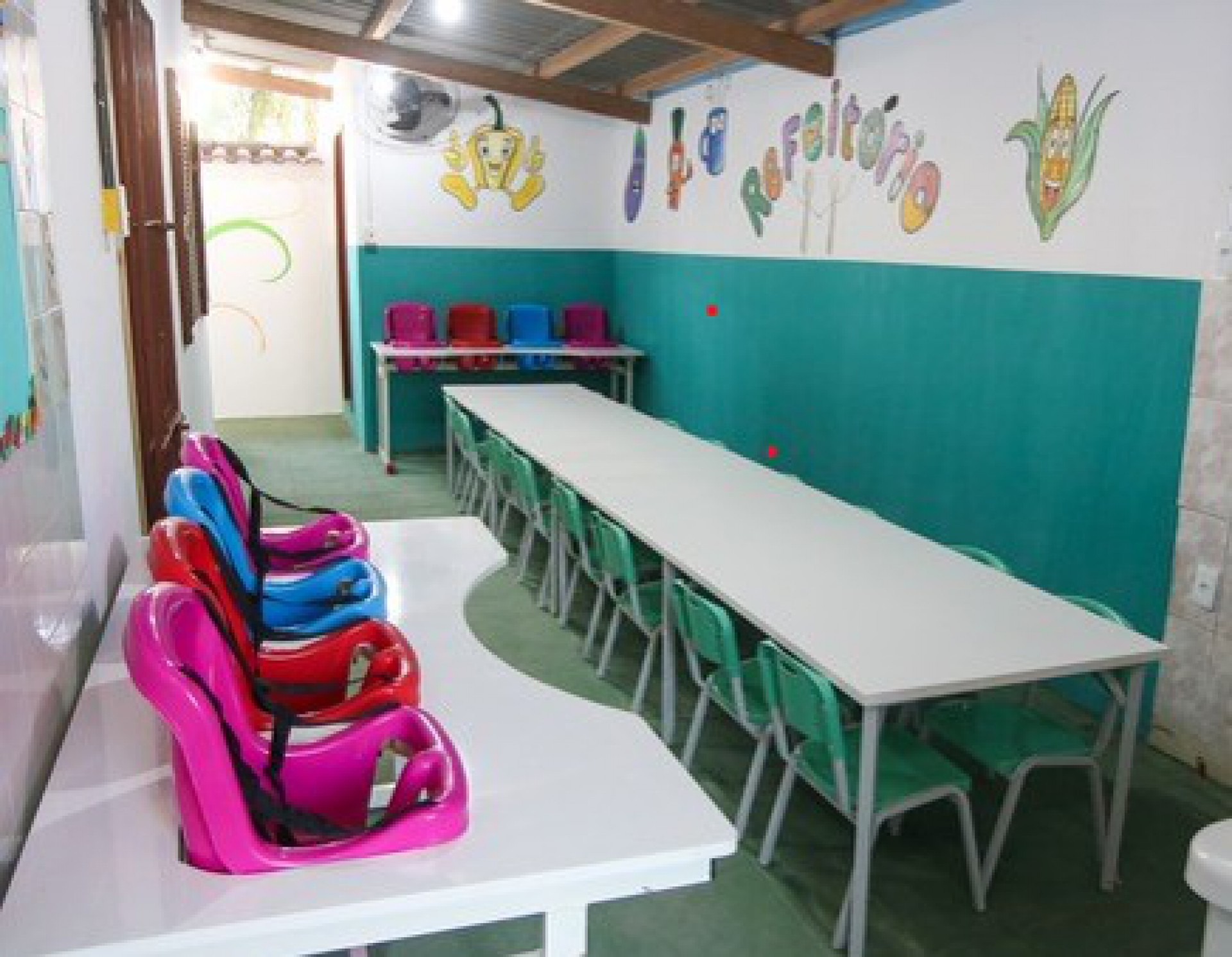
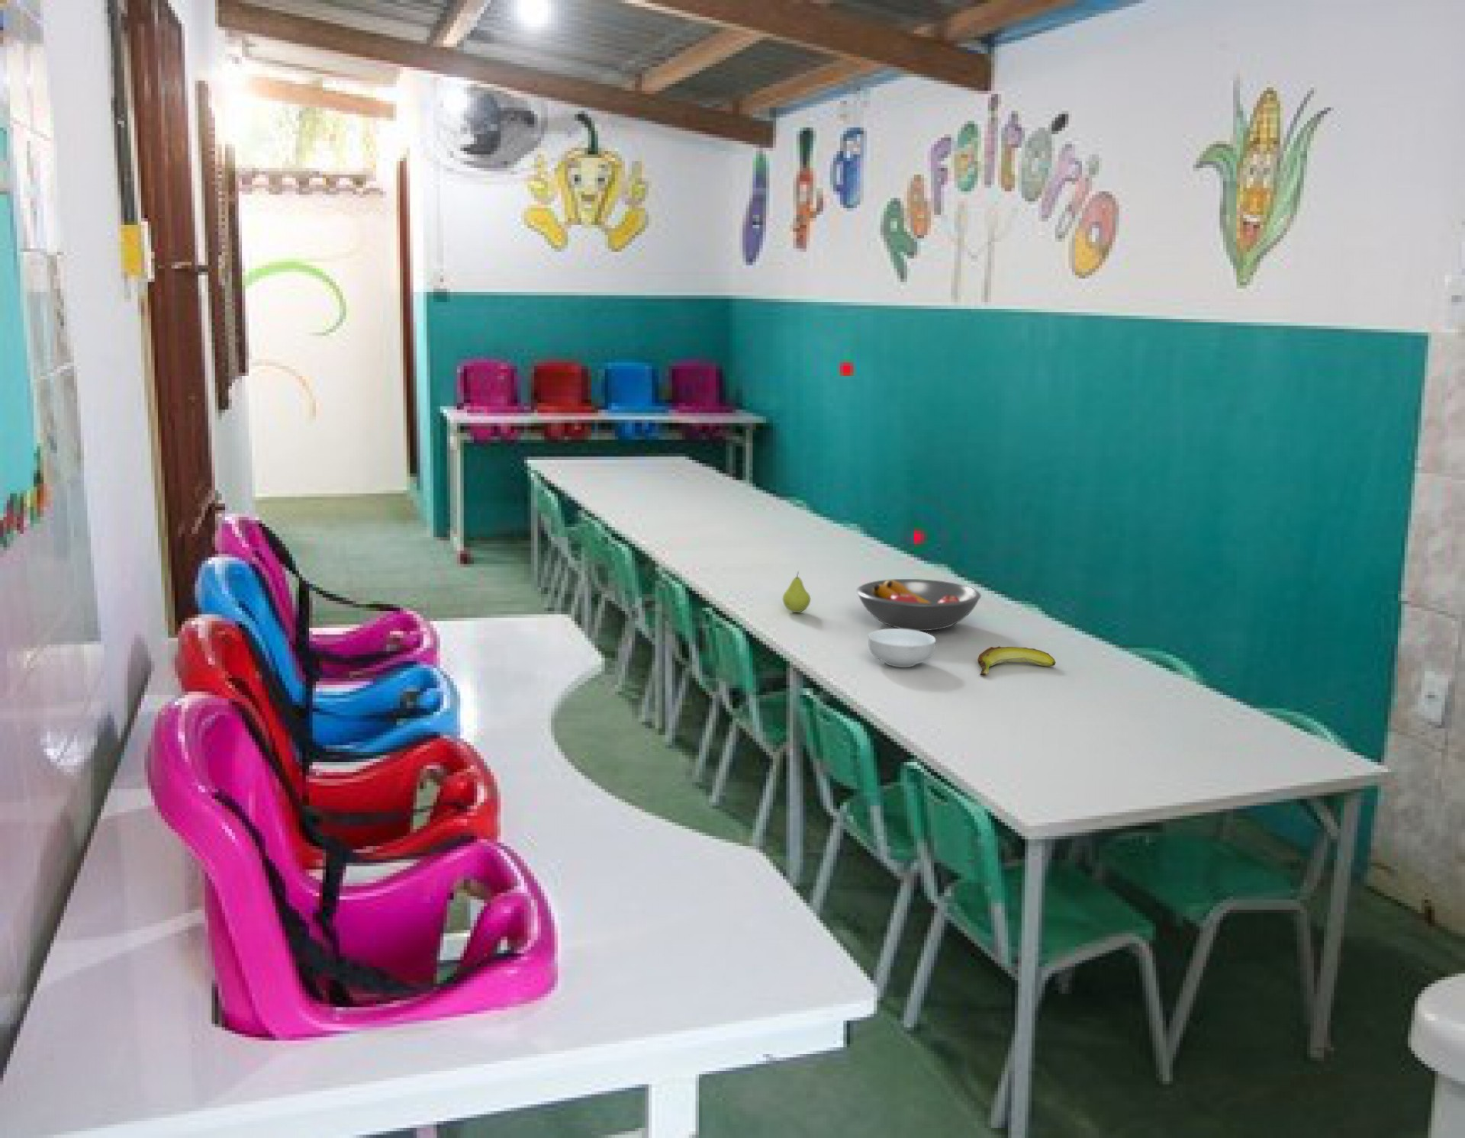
+ fruit (797, 592)
+ banana (1014, 660)
+ fruit bowl (917, 603)
+ cereal bowl (901, 649)
